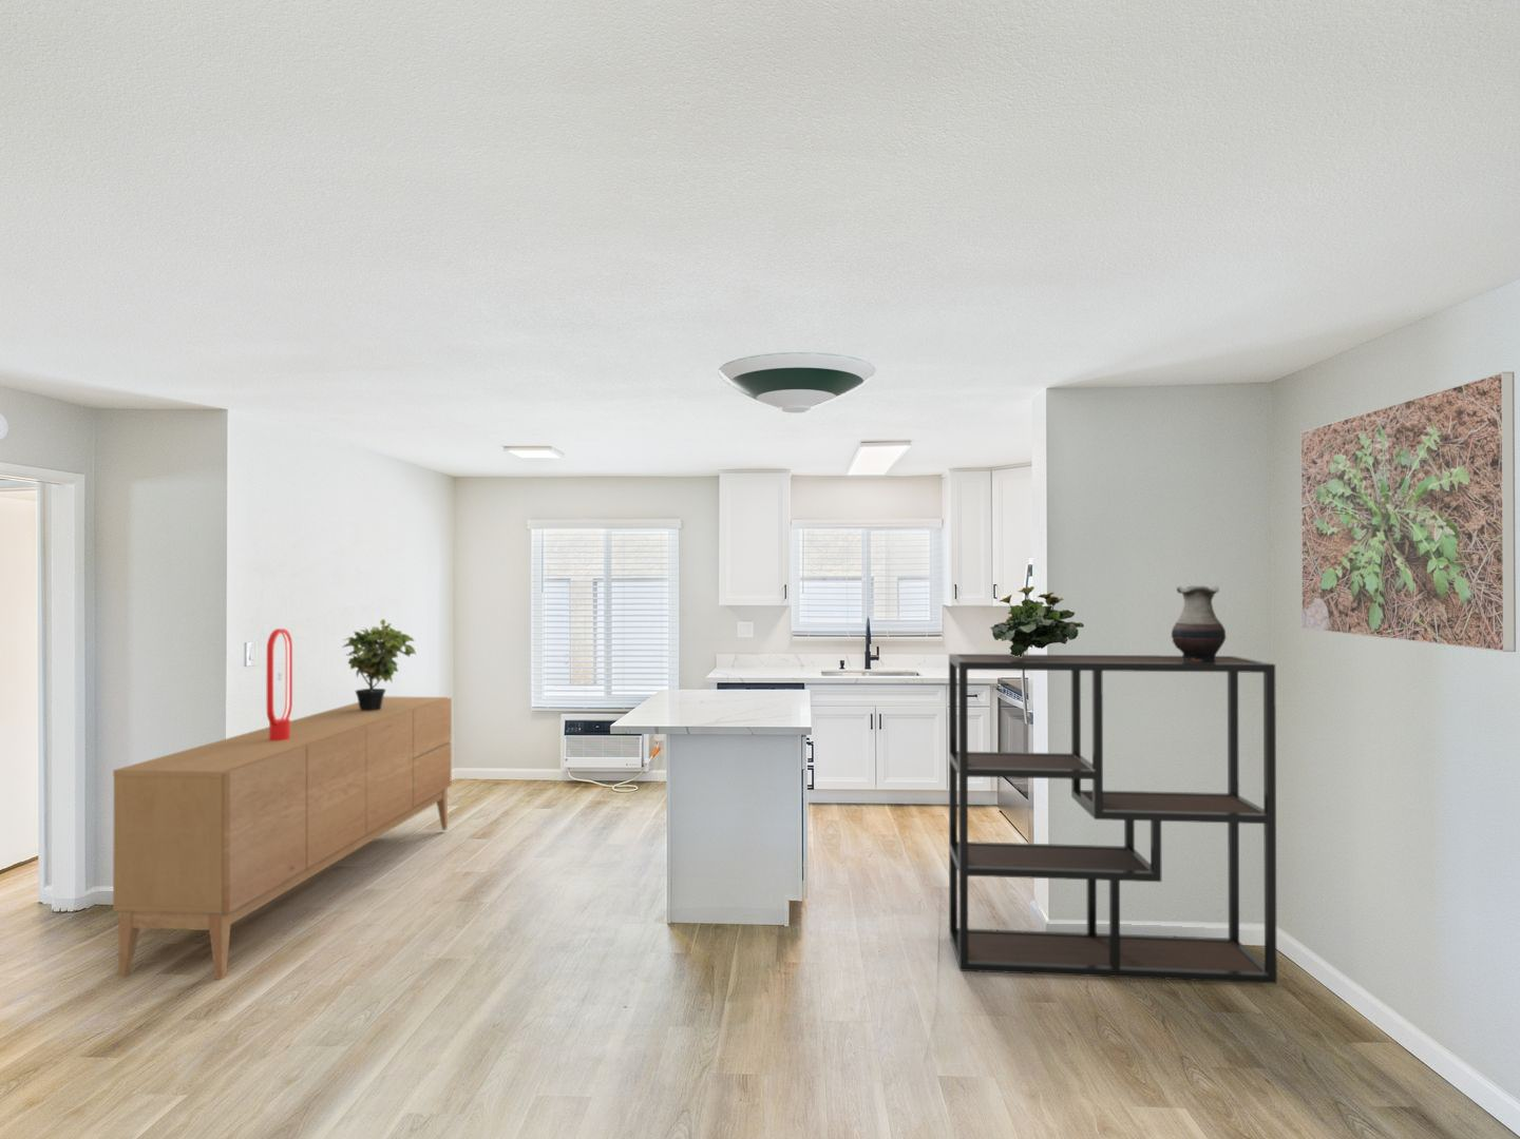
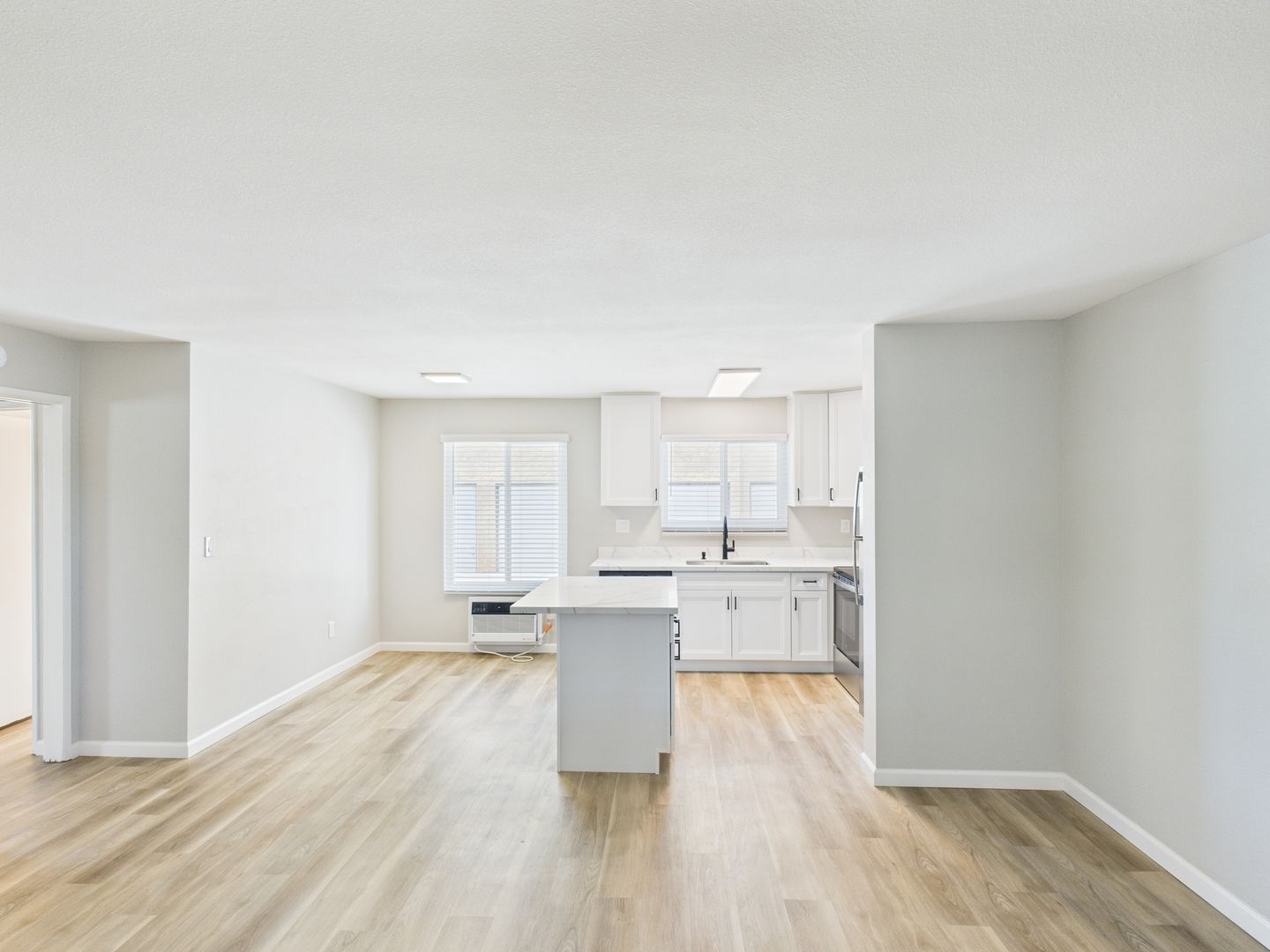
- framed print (1390, 522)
- flowering plant (1036, 622)
- table lamp (280, 680)
- shelving unit (1102, 808)
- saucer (796, 391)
- potted plant (376, 663)
- vase (1198, 622)
- sideboard (321, 805)
